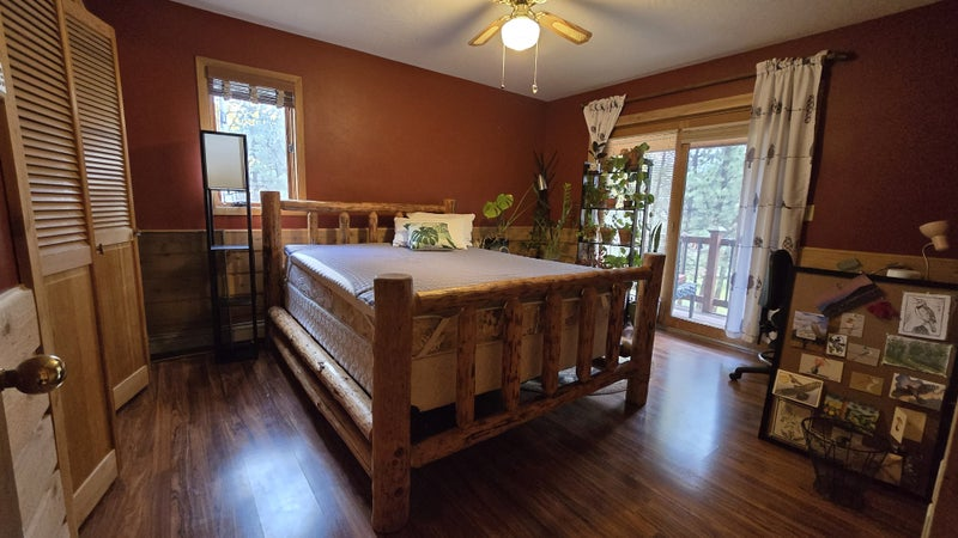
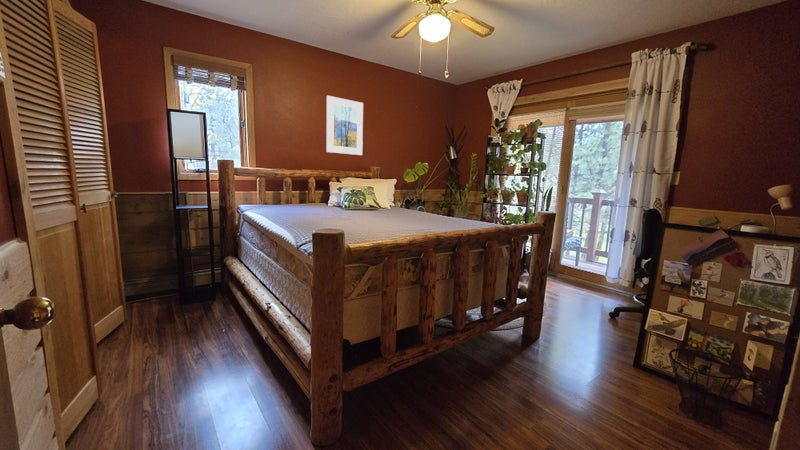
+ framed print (345, 126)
